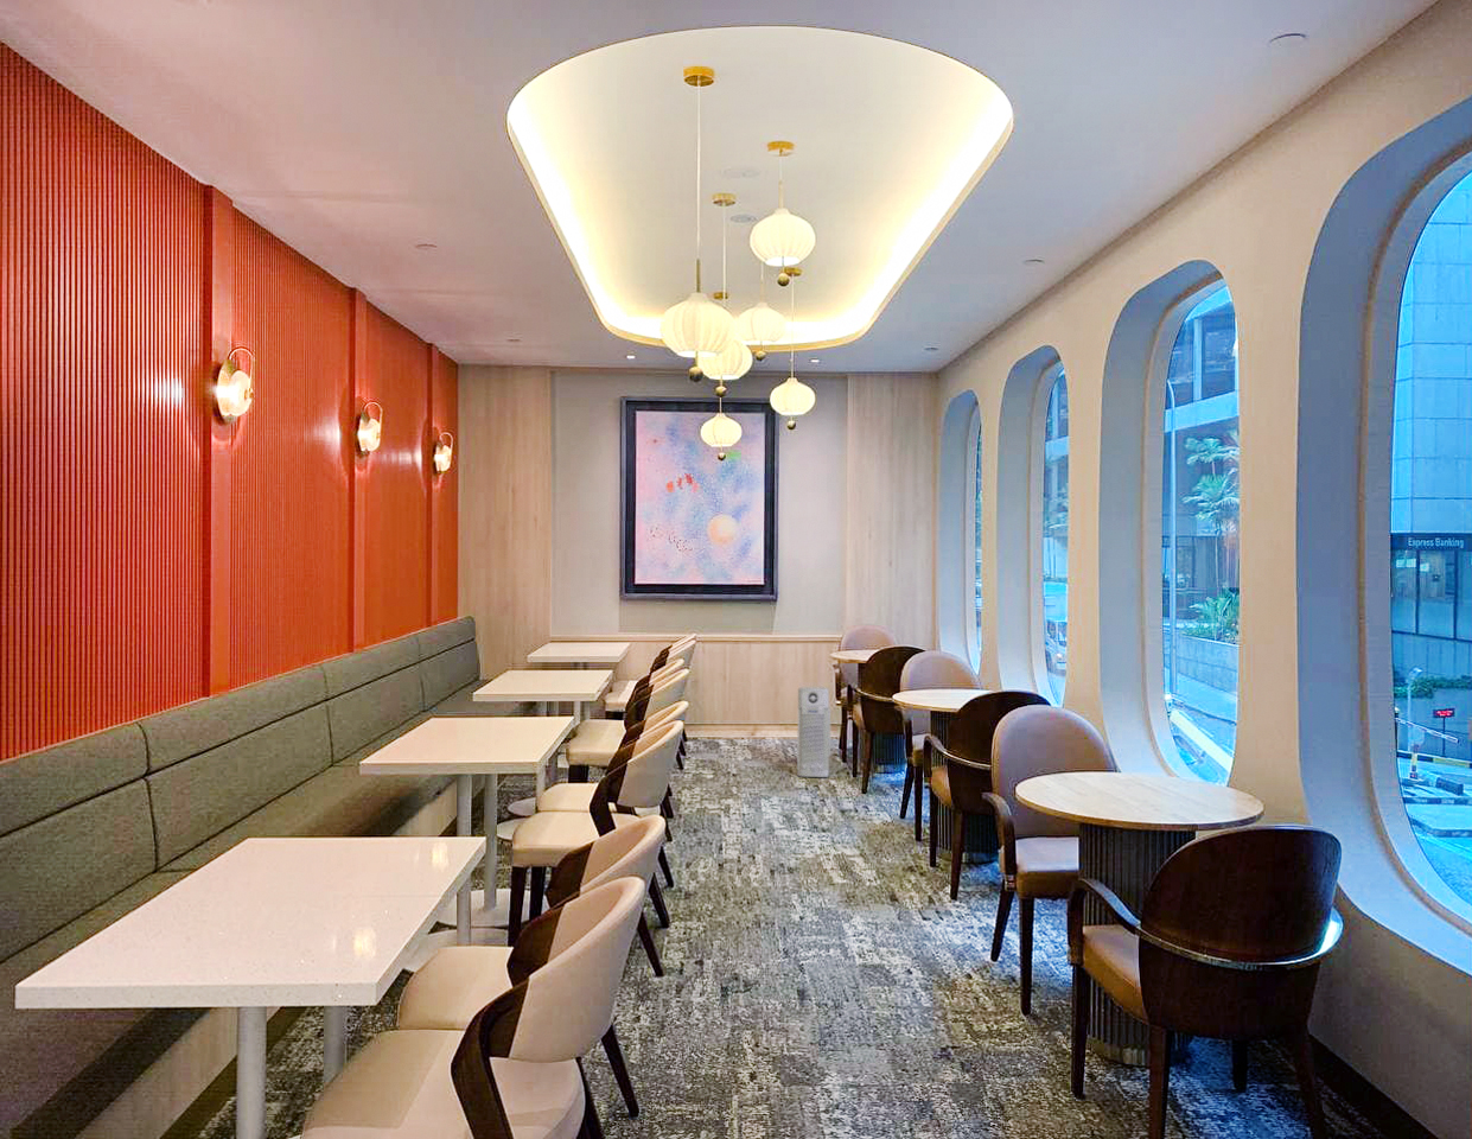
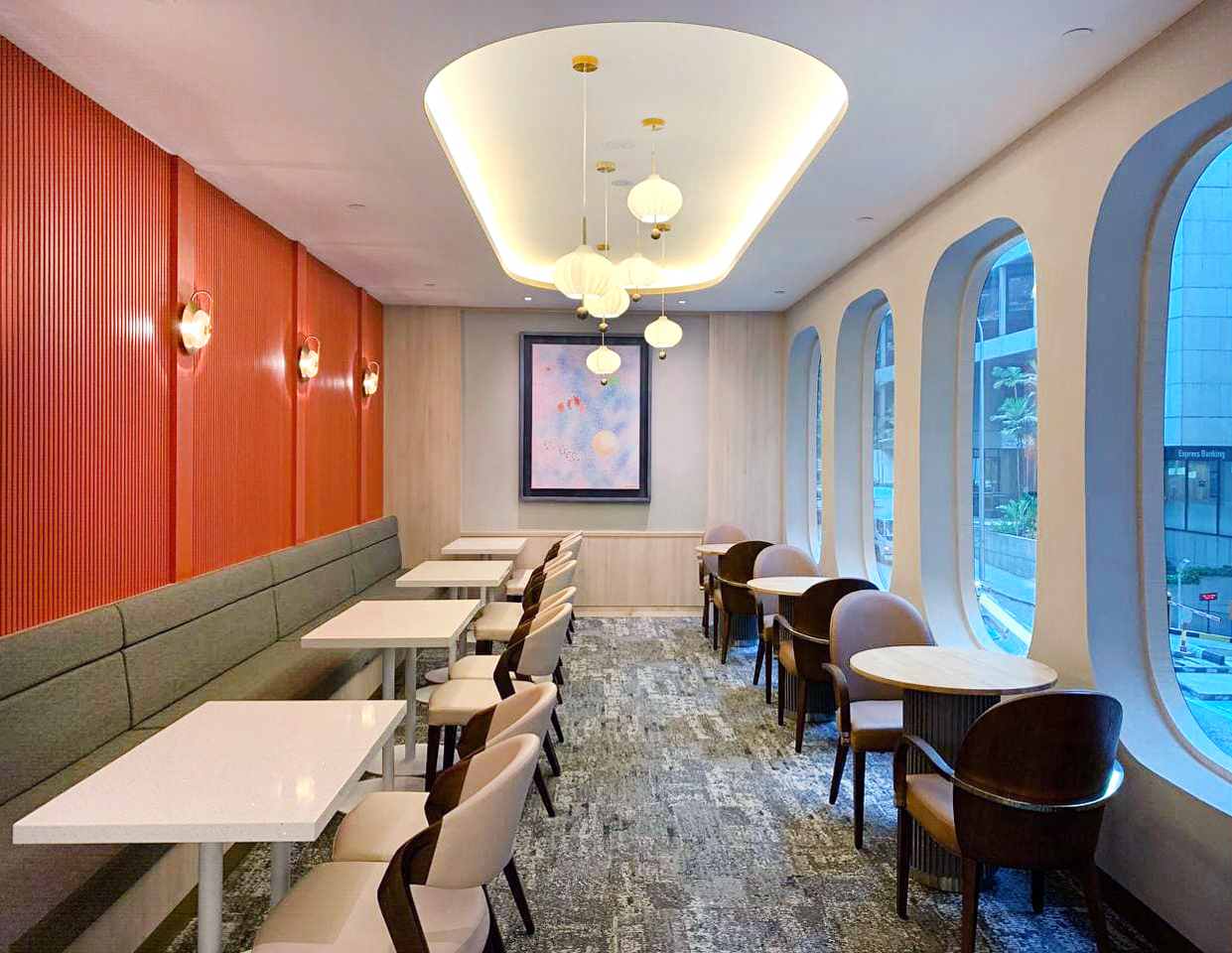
- air purifier (814, 730)
